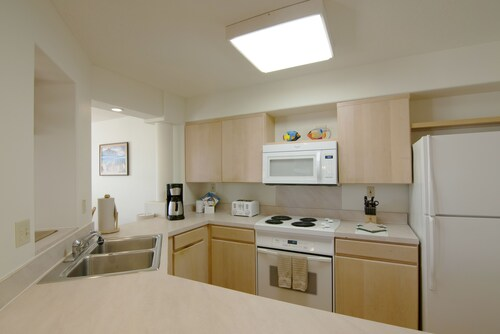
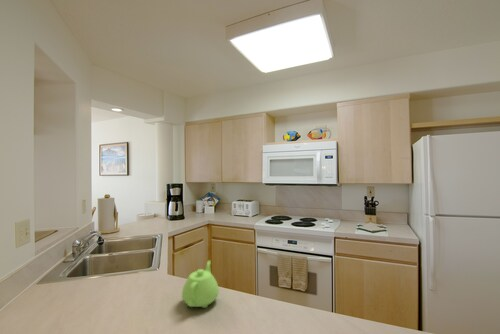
+ teapot (201, 284)
